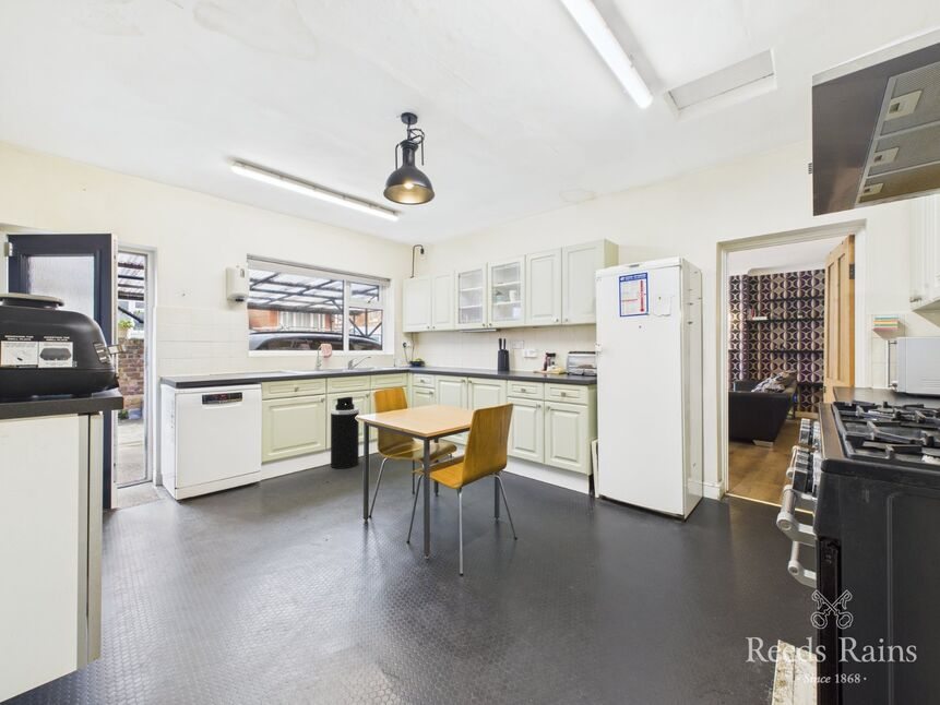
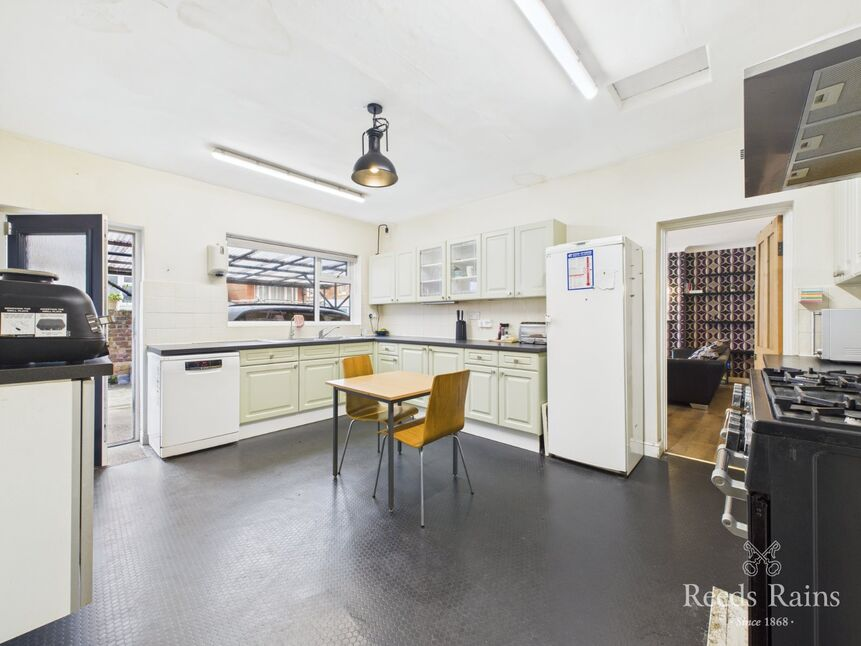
- trash can (345, 431)
